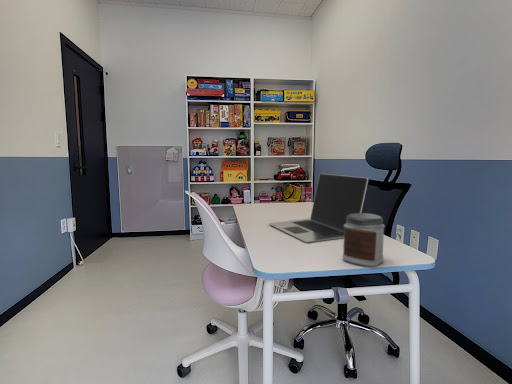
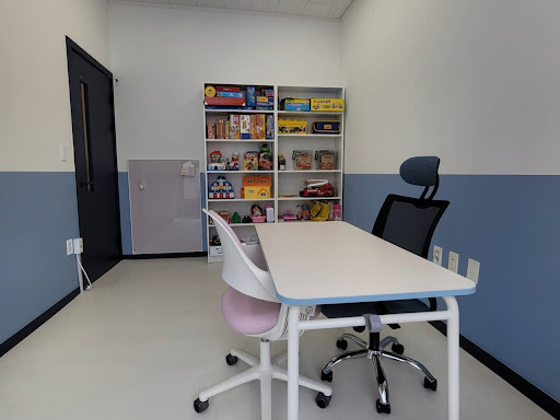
- jar (363, 237)
- laptop (314, 203)
